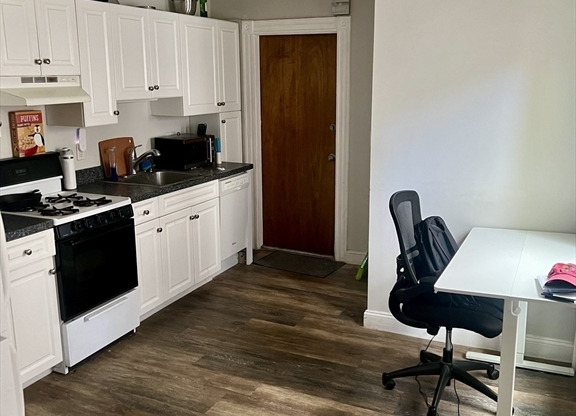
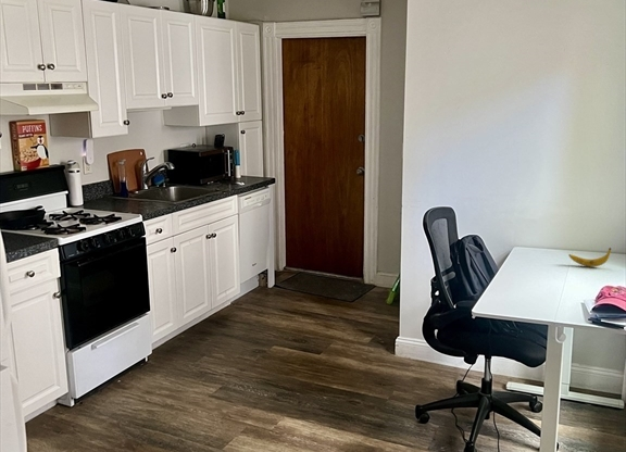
+ banana (588, 259)
